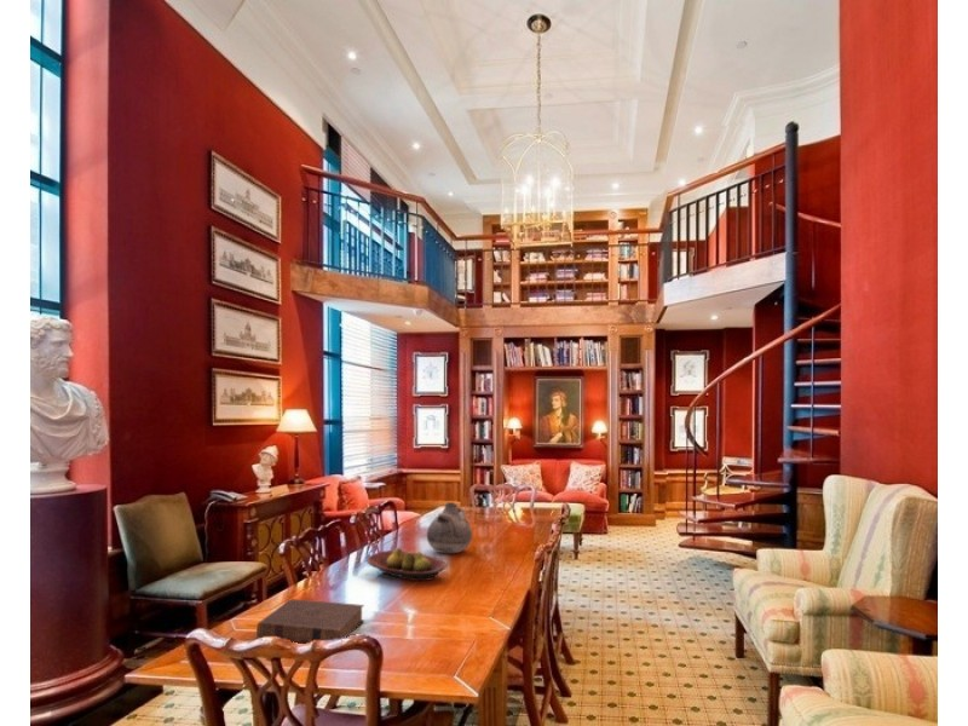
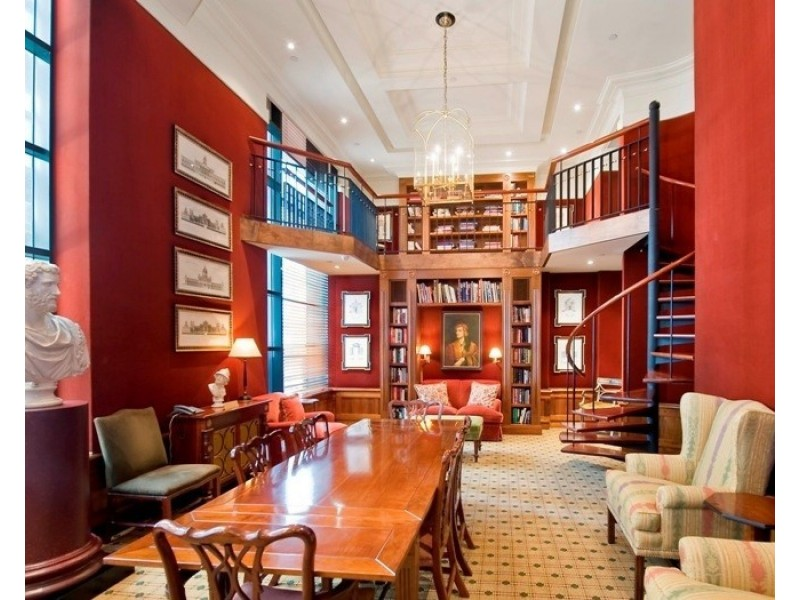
- fruit bowl (407, 561)
- vase (449, 526)
- book (312, 622)
